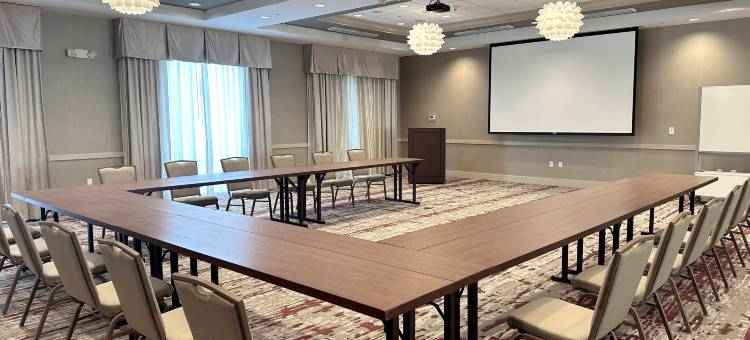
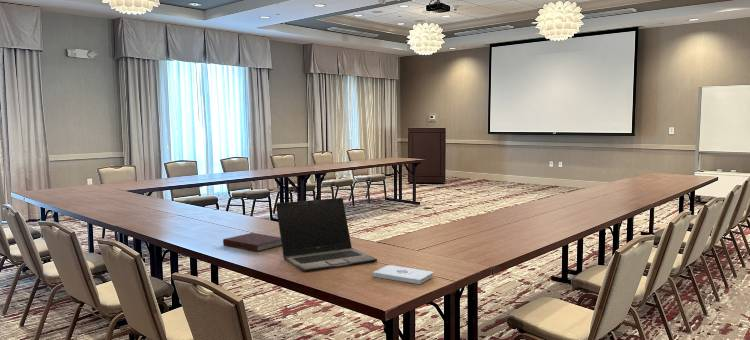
+ notebook (254, 241)
+ notepad (403, 274)
+ laptop (325, 231)
